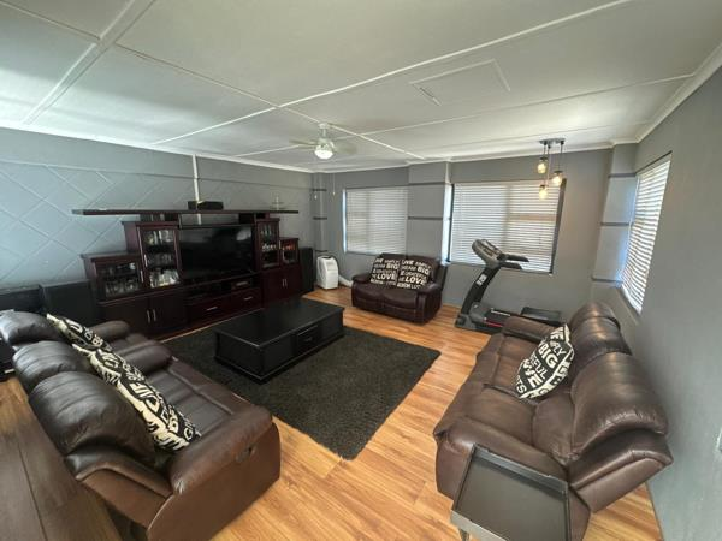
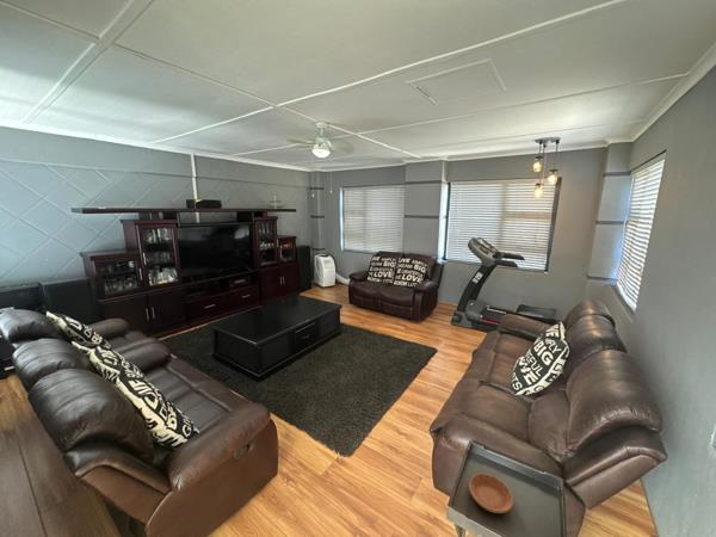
+ saucer (489, 493)
